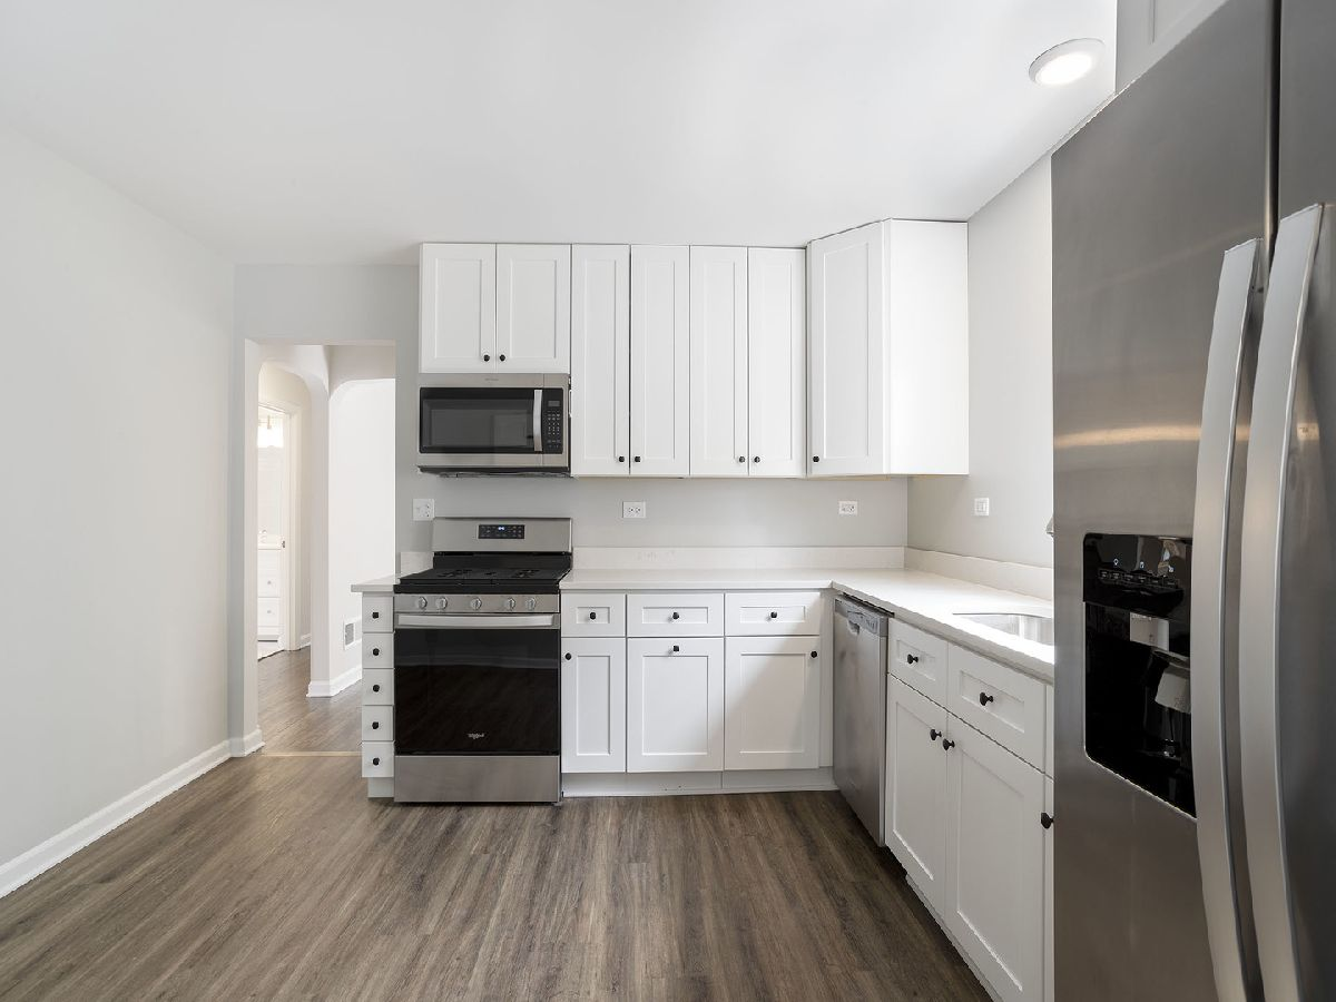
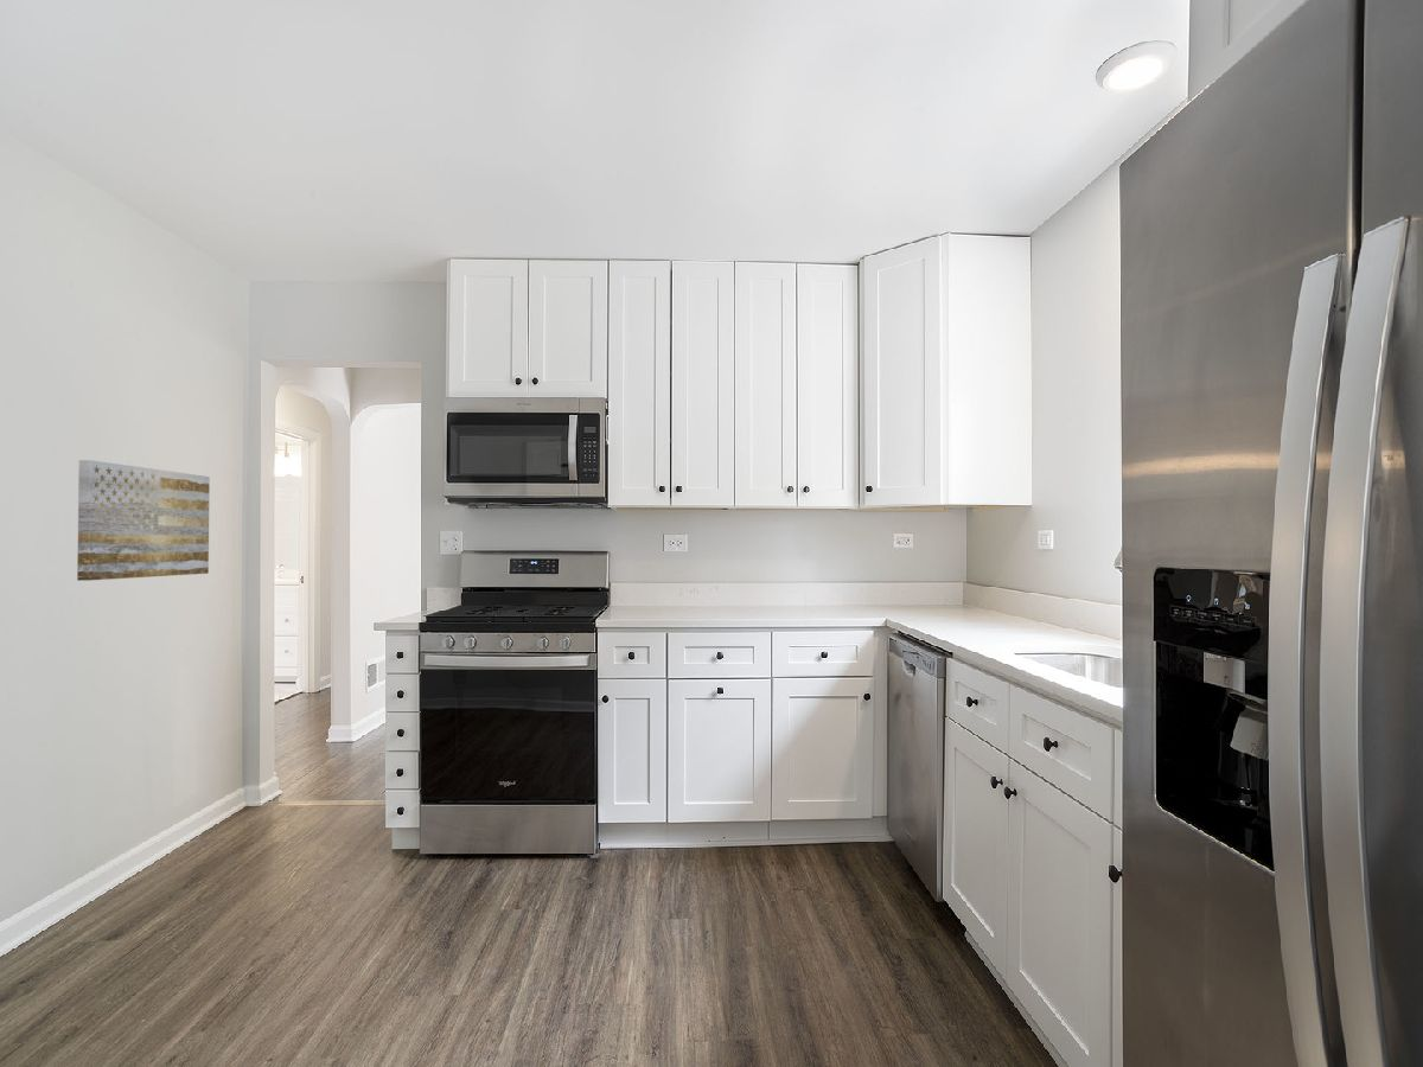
+ wall art (151, 523)
